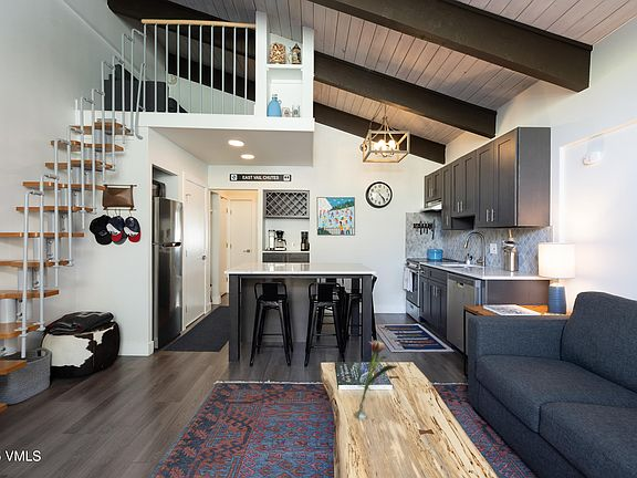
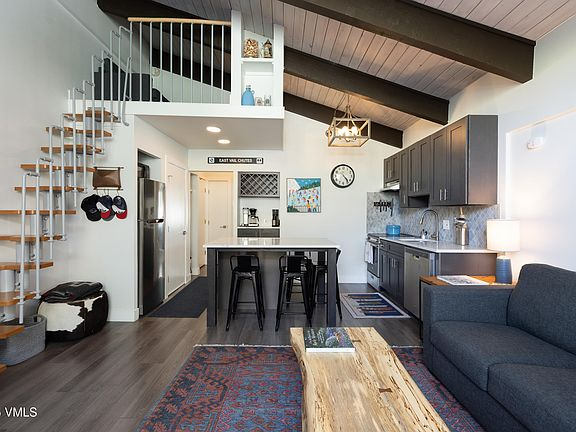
- flower (370, 375)
